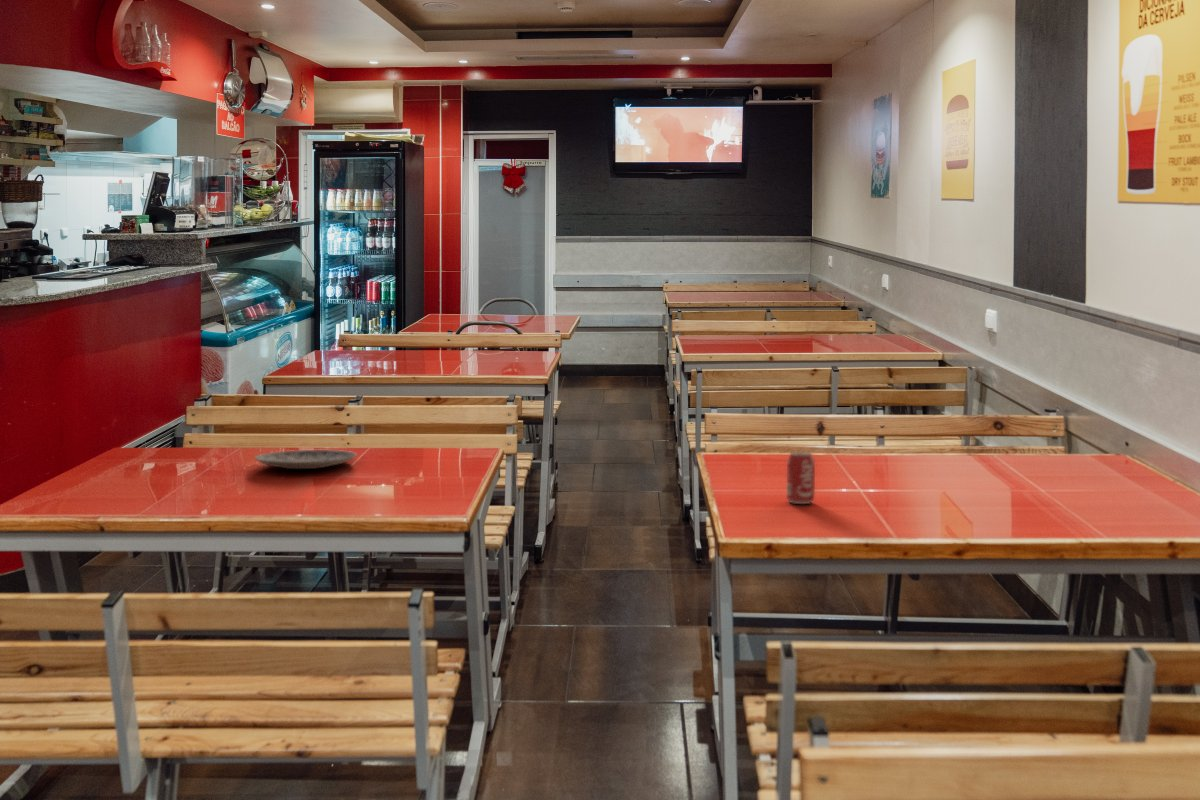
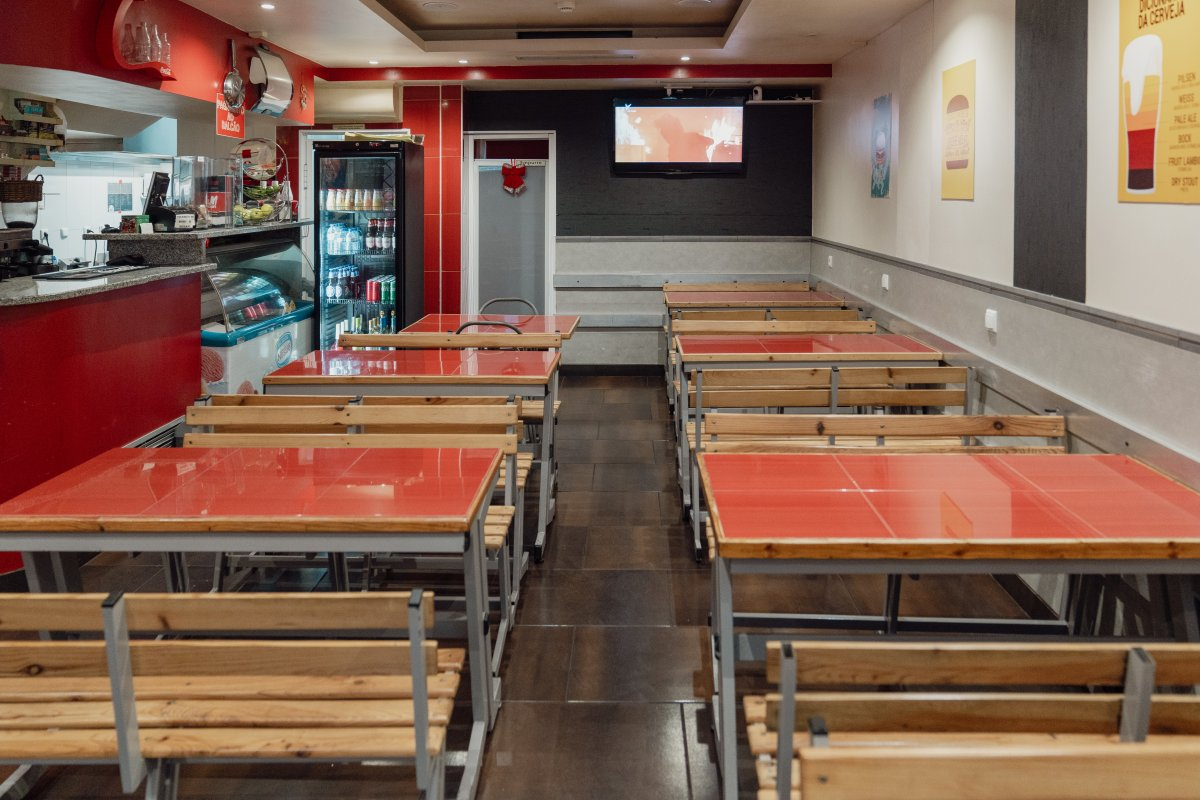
- plate (306, 460)
- beverage can (800, 477)
